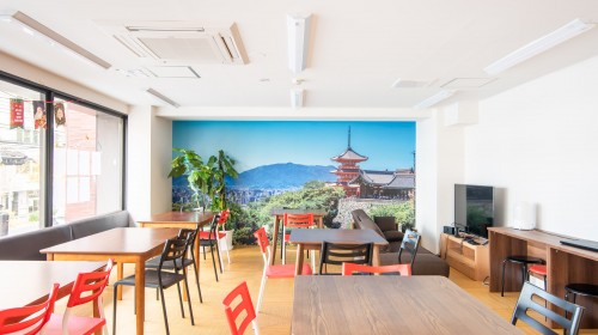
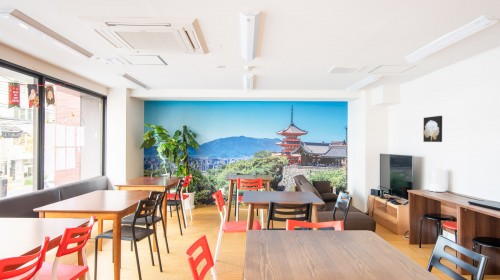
+ wall art (432, 129)
